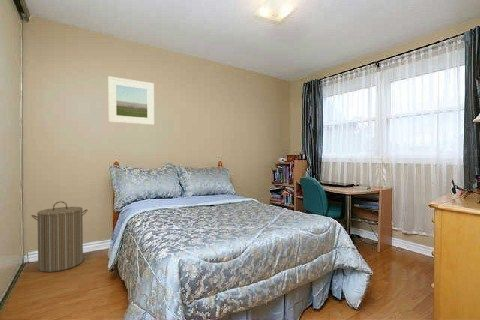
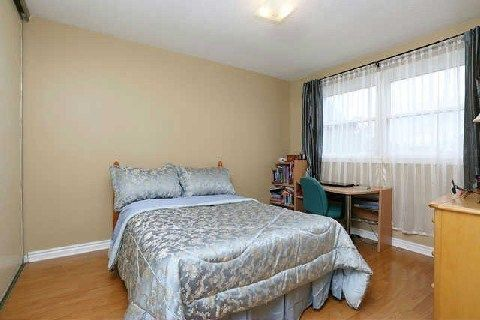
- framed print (132, 101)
- laundry hamper (61, 232)
